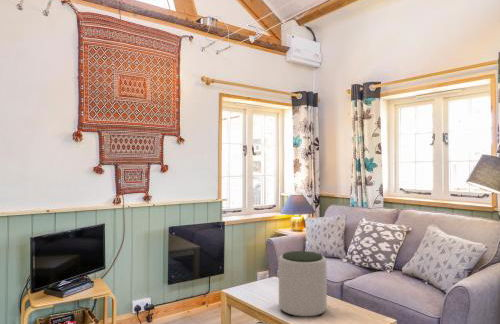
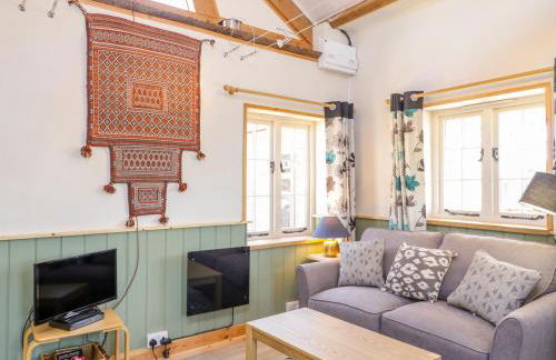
- plant pot (302, 282)
